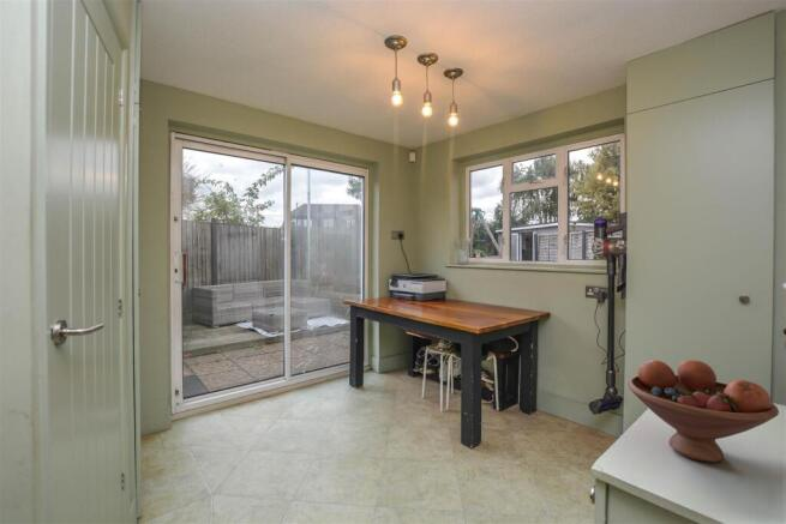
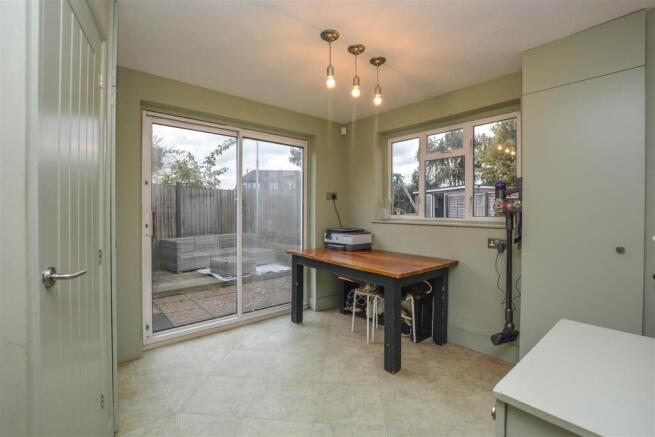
- fruit bowl (695, 410)
